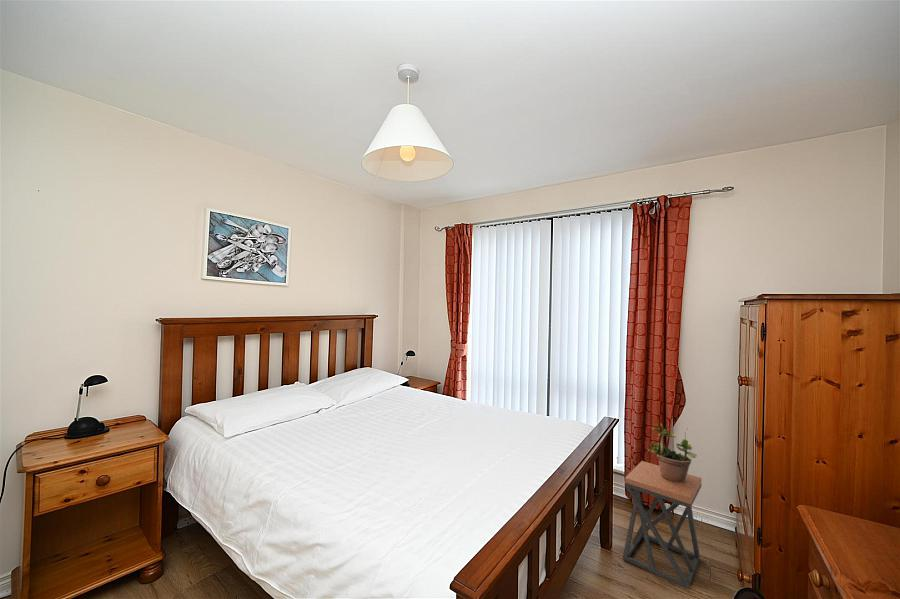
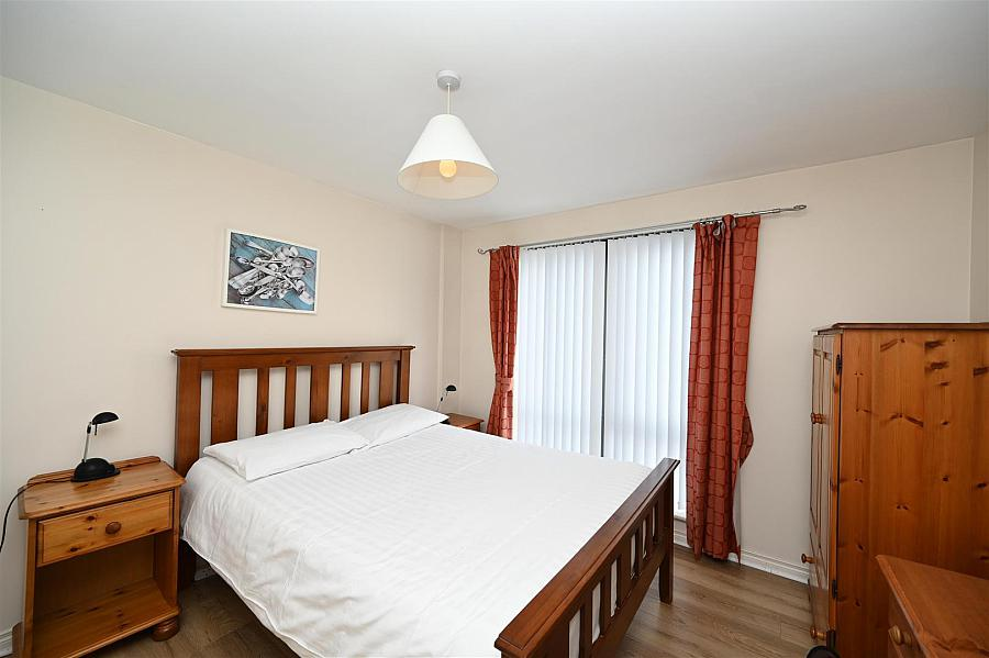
- stool (662, 518)
- potted plant (670, 450)
